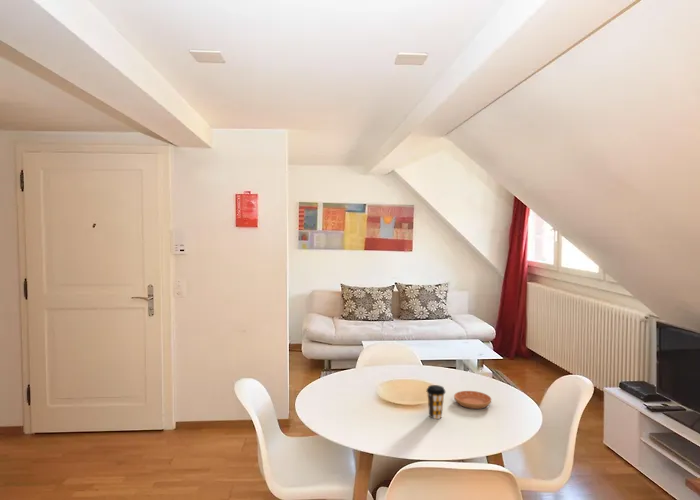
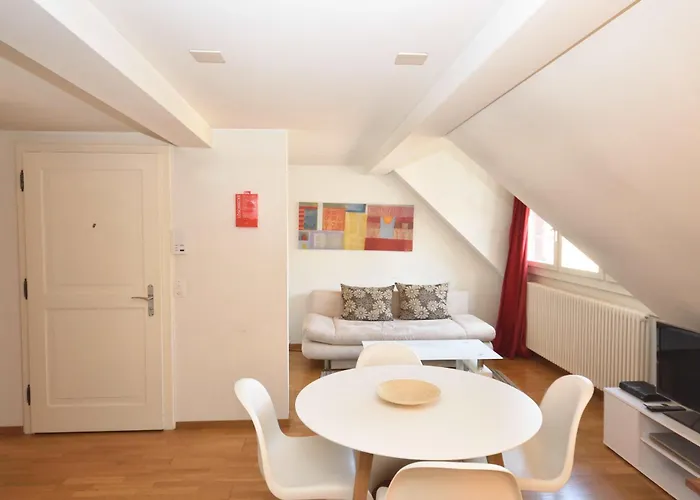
- coffee cup (435, 401)
- saucer (472, 400)
